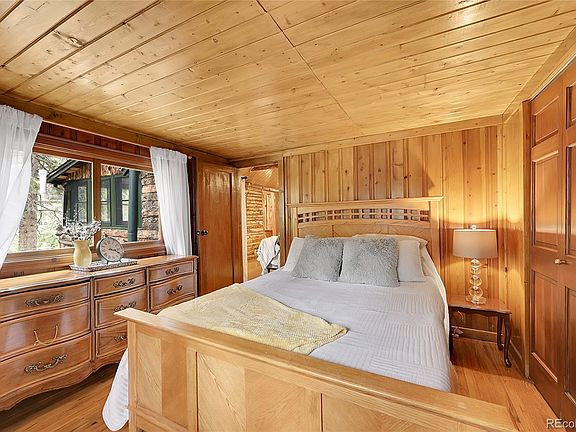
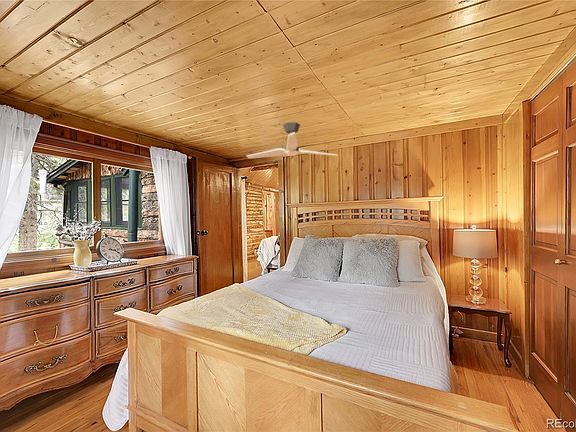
+ ceiling fan (291, 136)
